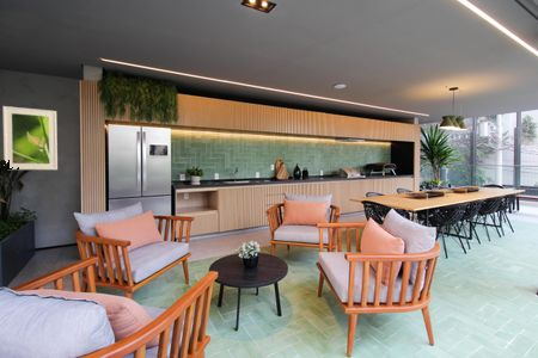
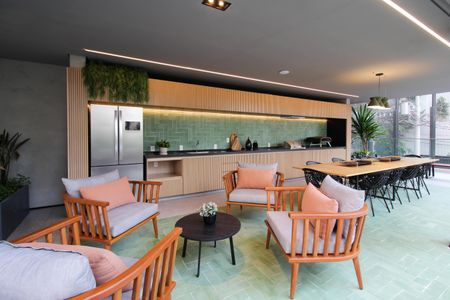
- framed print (31, 138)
